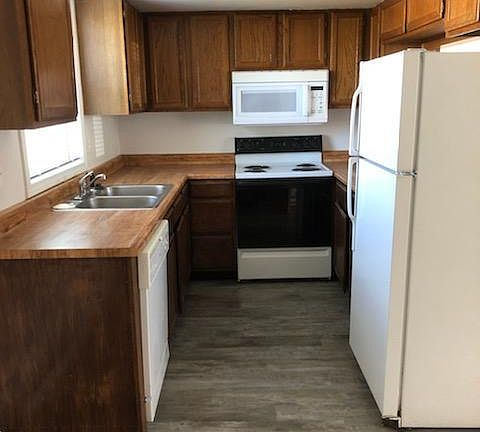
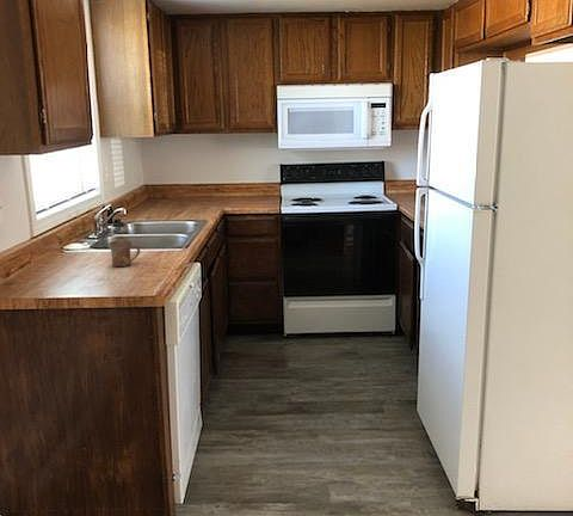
+ mug (124, 253)
